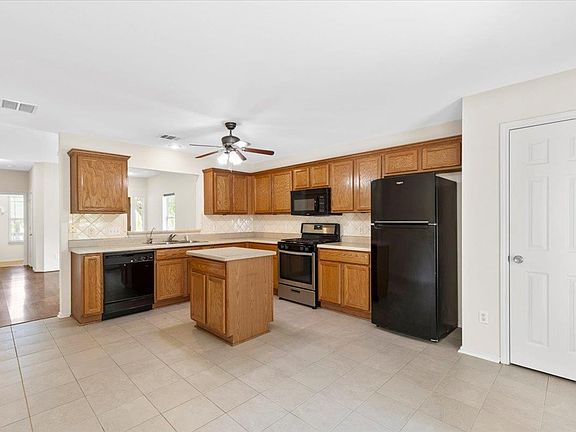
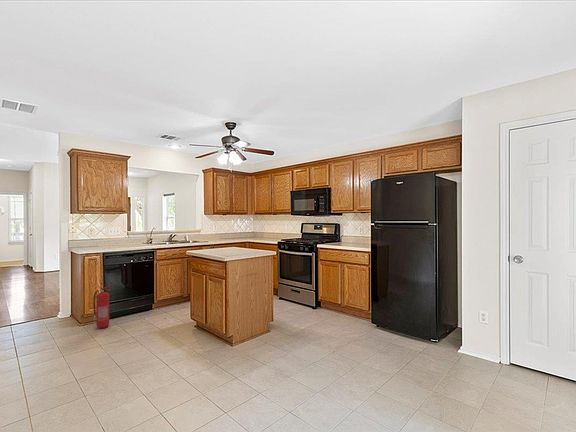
+ fire extinguisher (102, 306)
